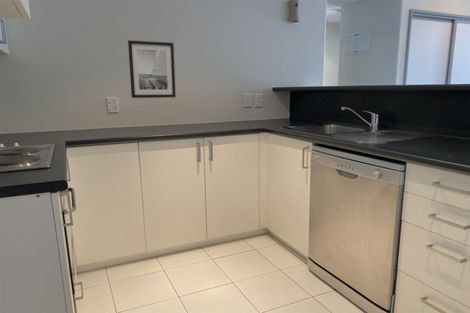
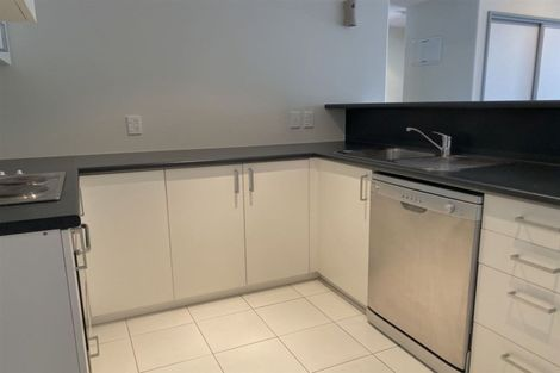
- wall art (152, 70)
